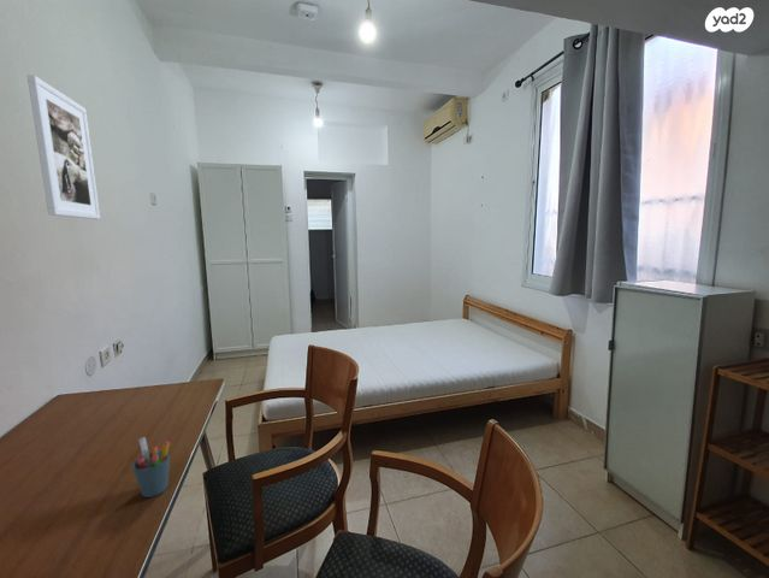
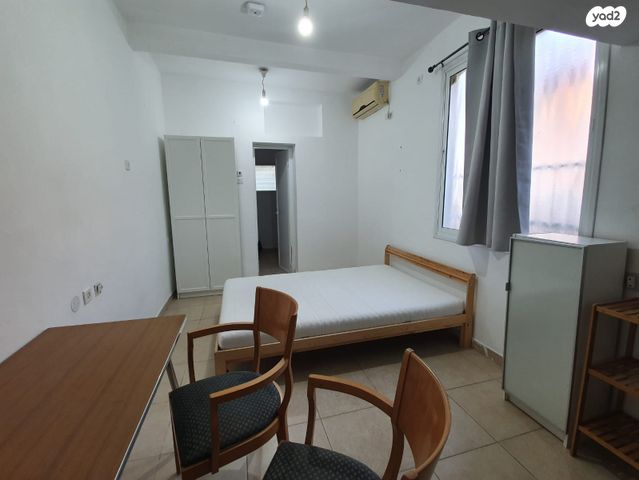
- pen holder (153, 466)
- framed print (69, 157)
